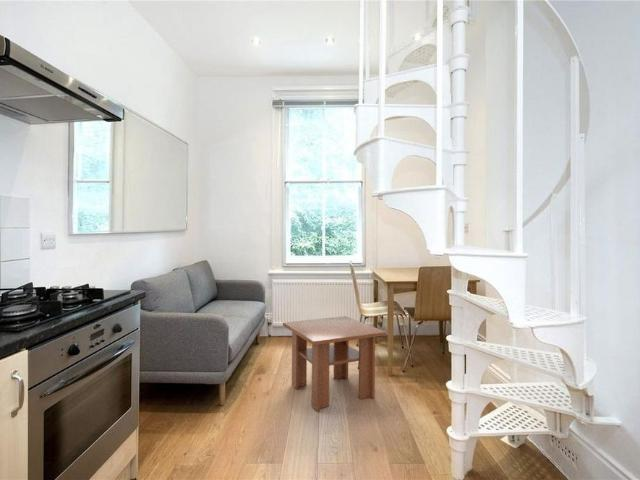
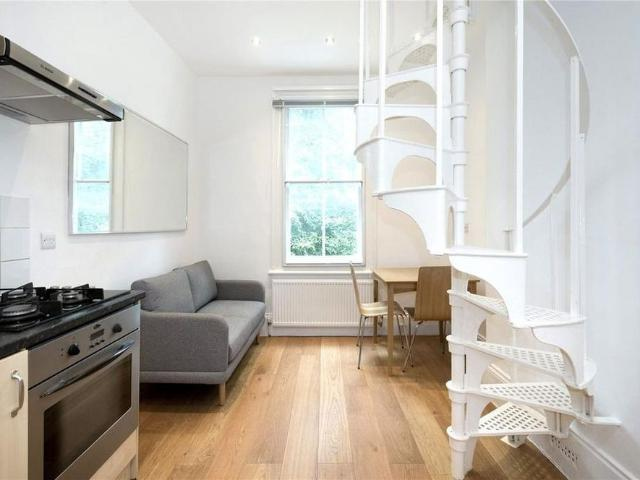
- coffee table (331, 359)
